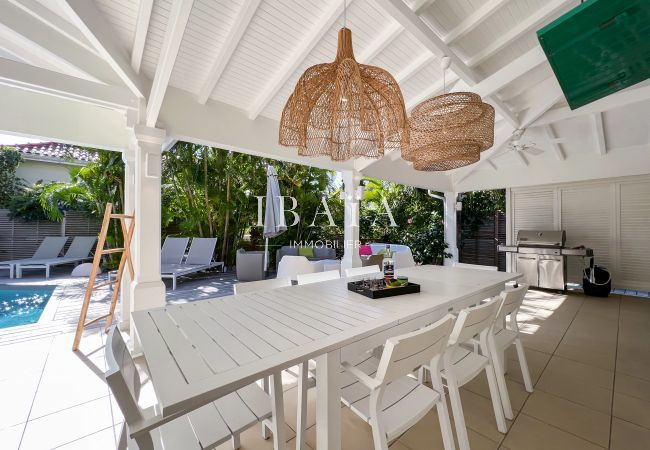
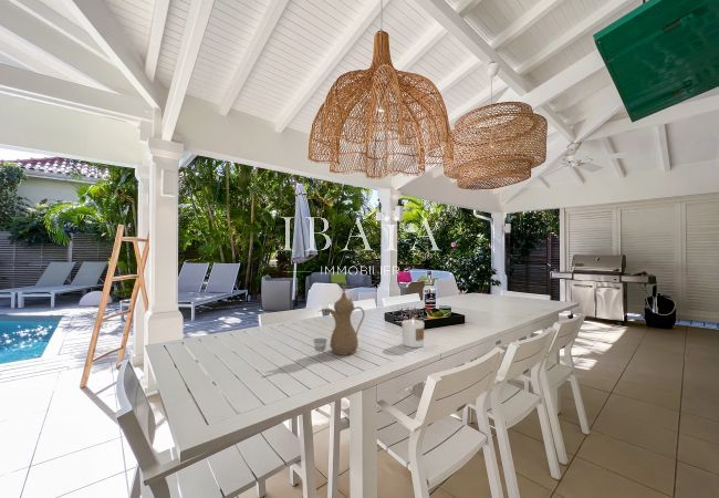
+ teapot (340, 318)
+ candle (413, 331)
